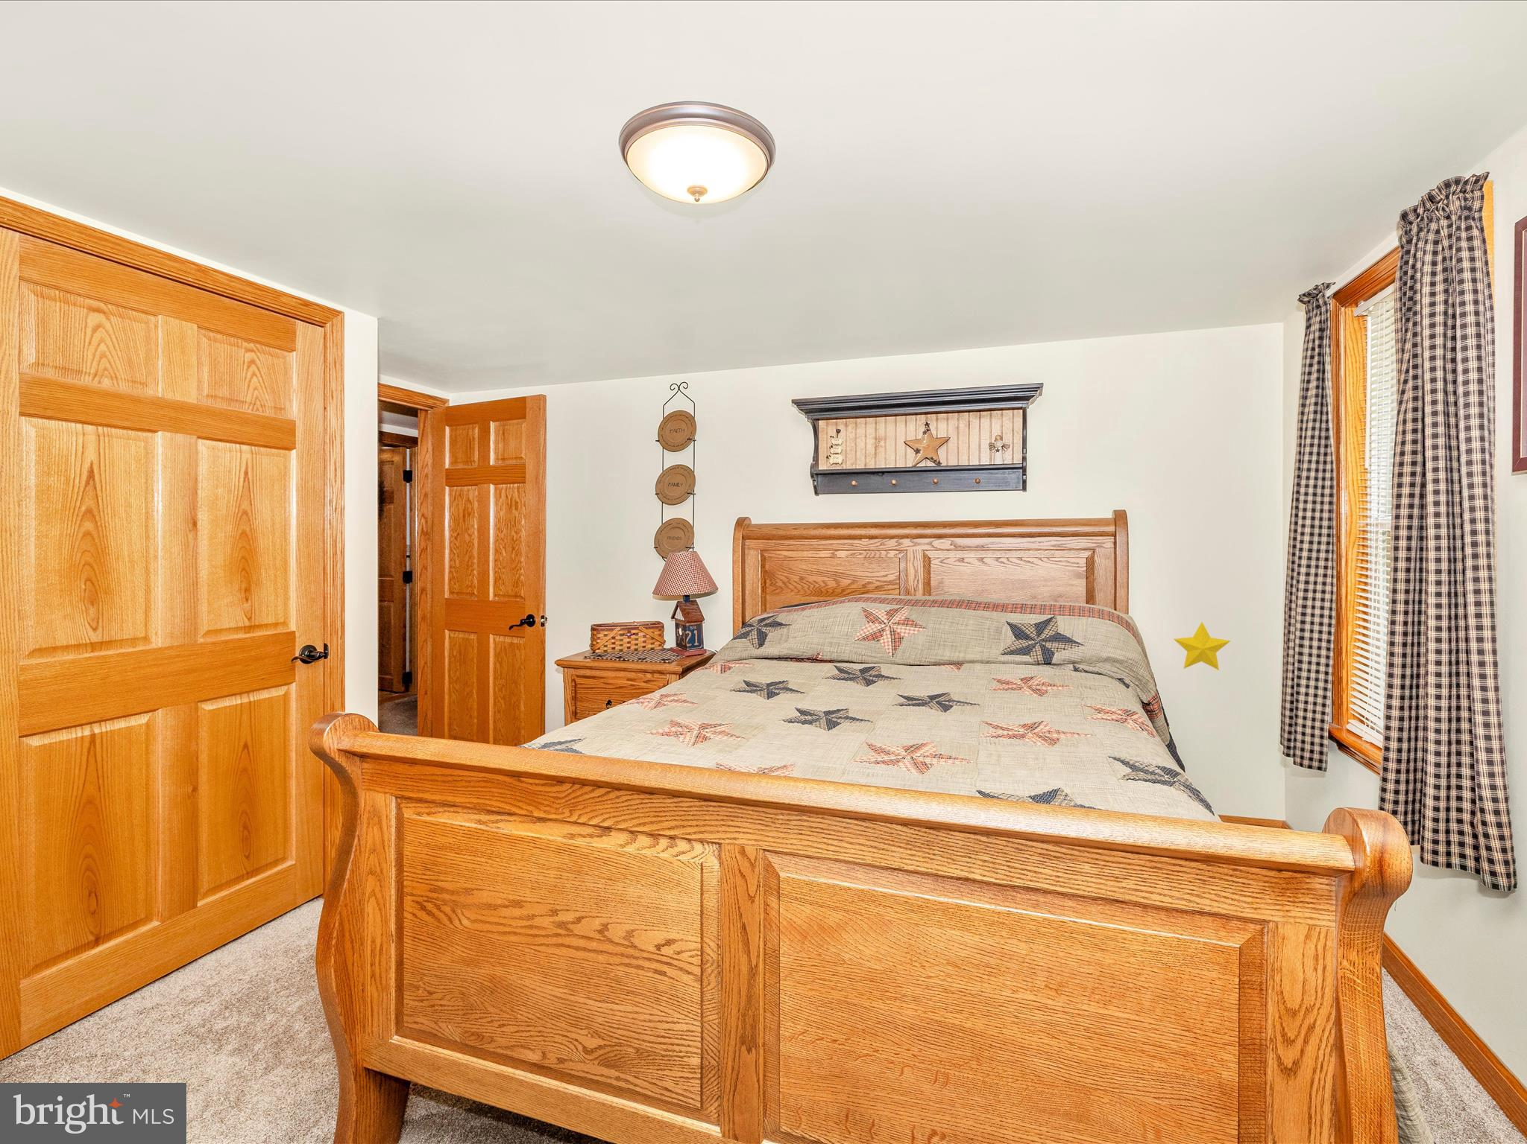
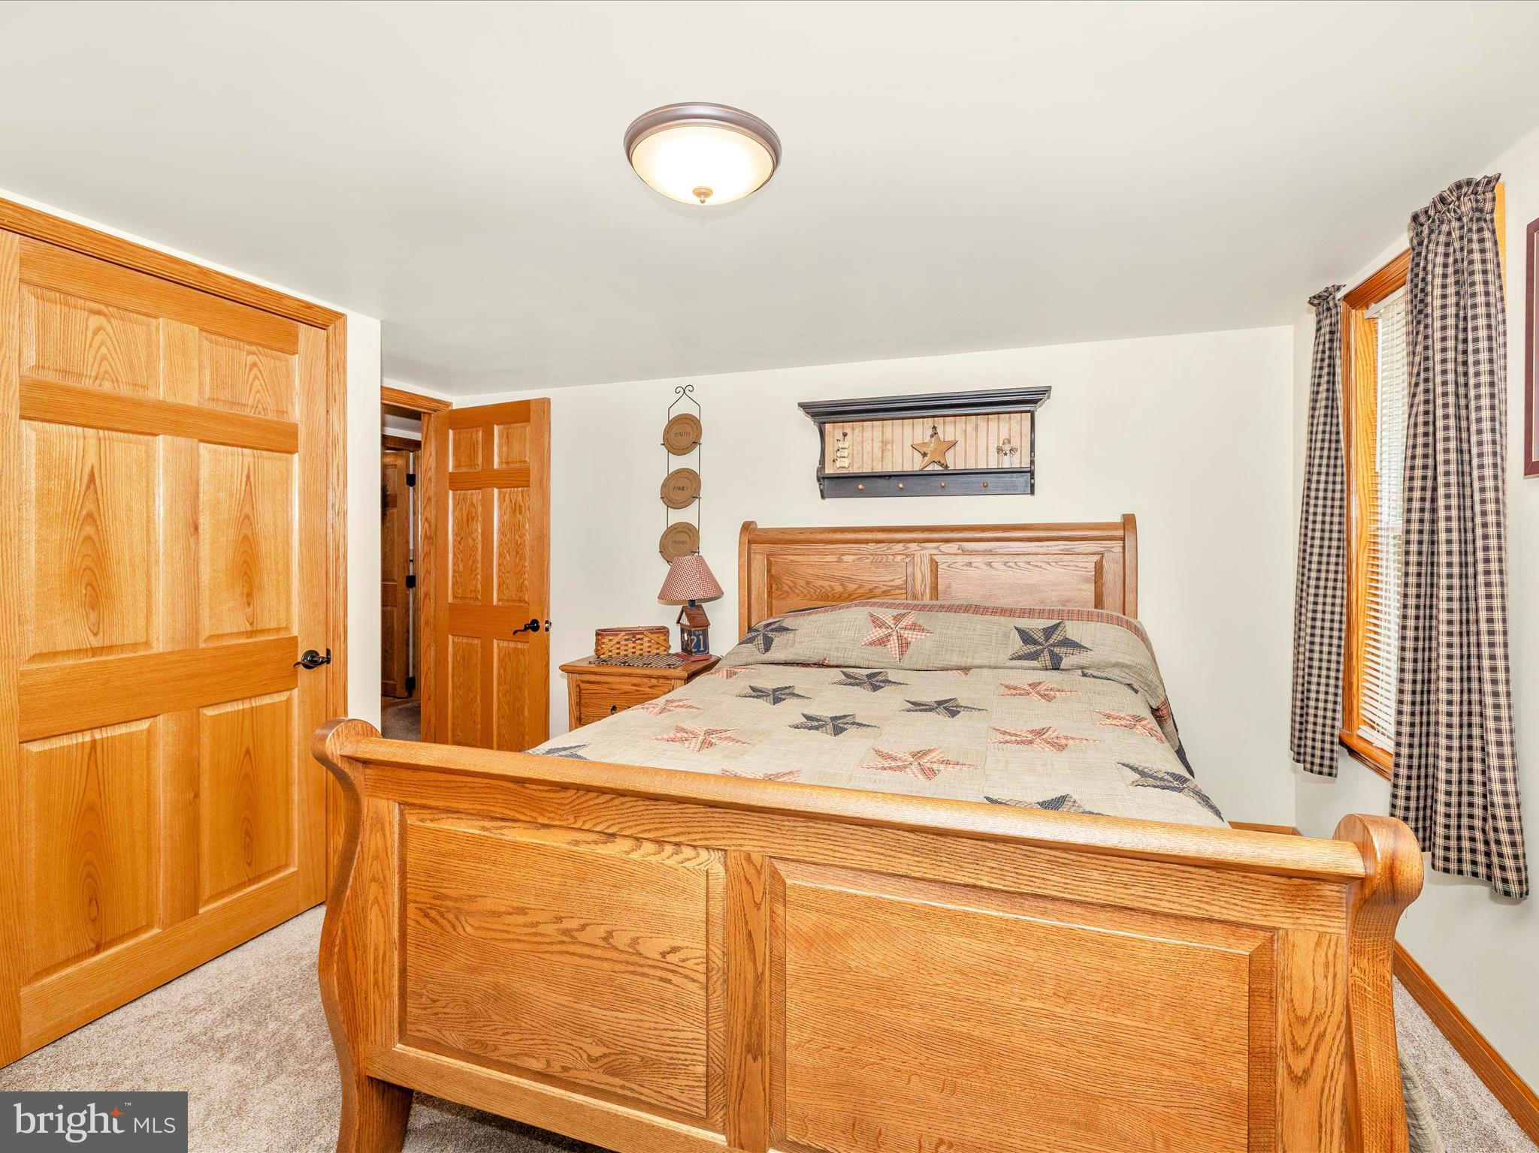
- decorative star (1201, 645)
